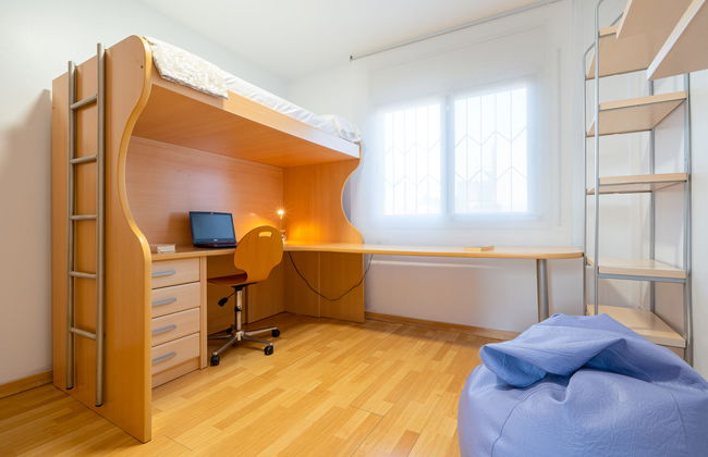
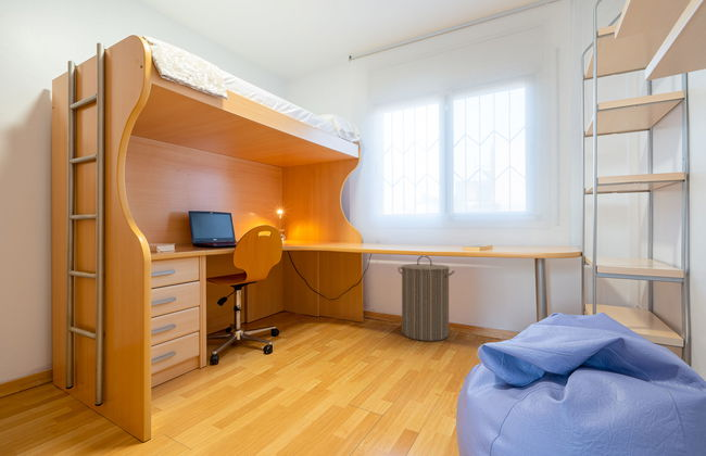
+ laundry hamper (425, 294)
